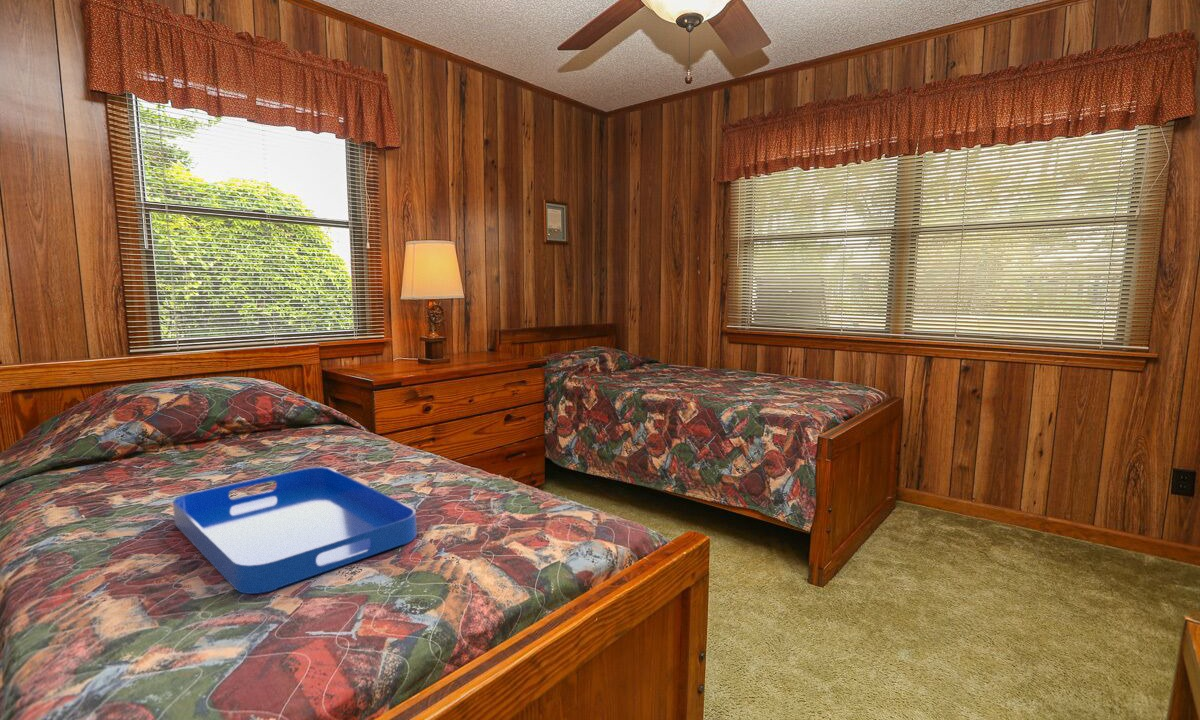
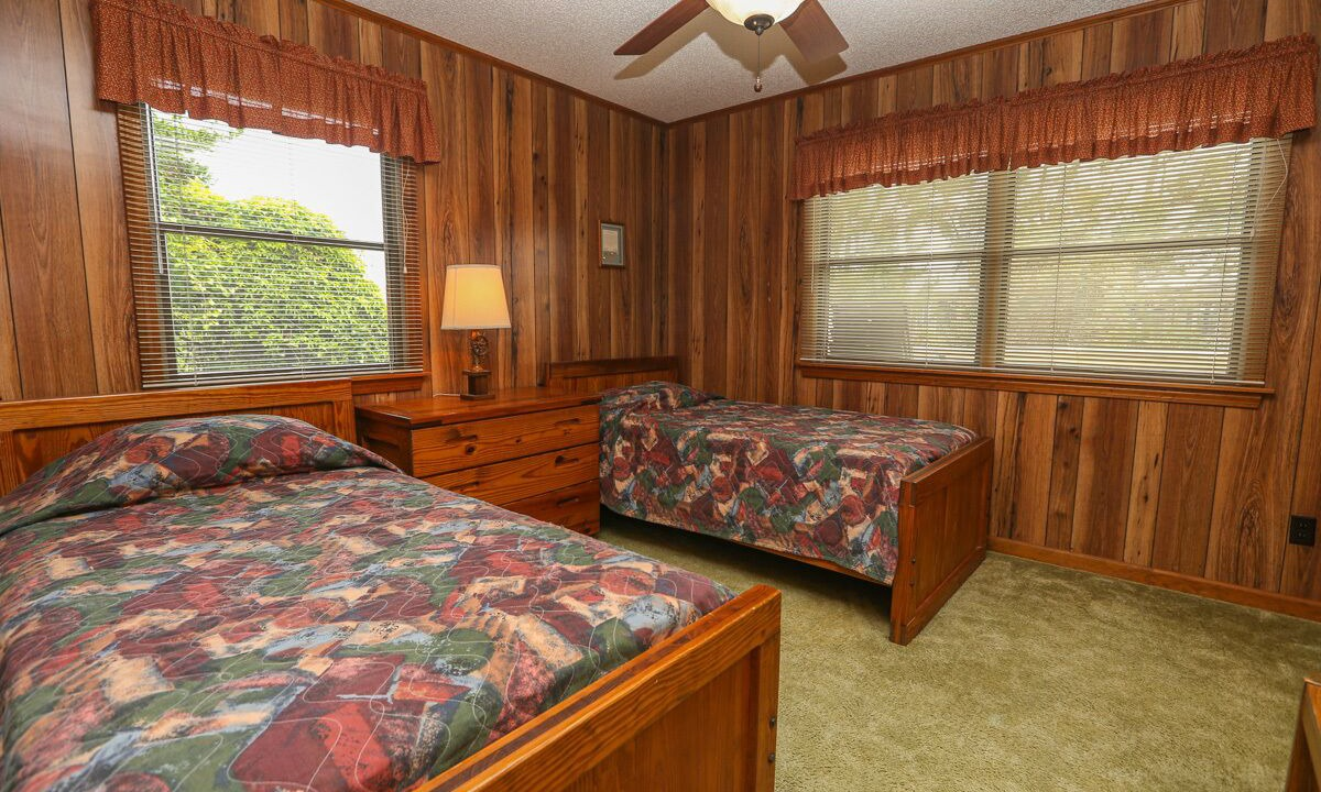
- serving tray (292, 517)
